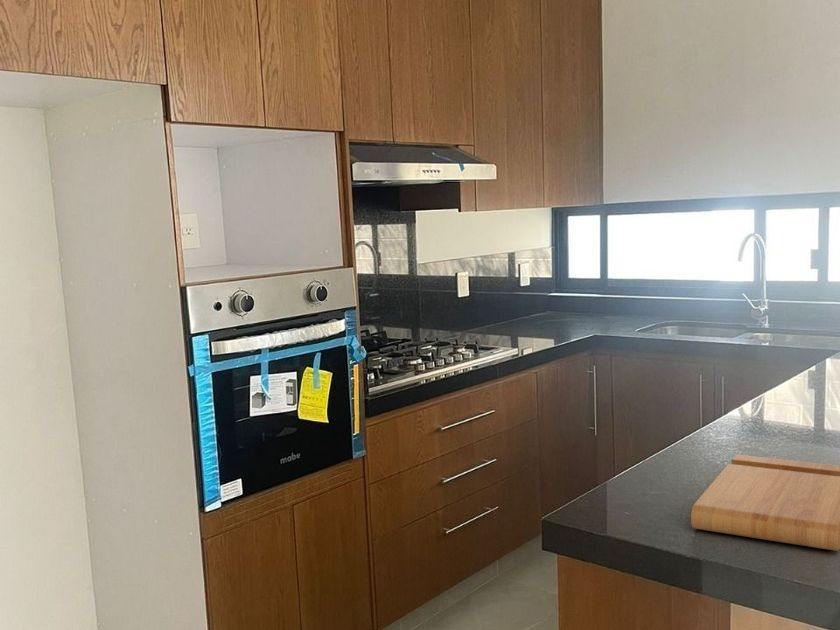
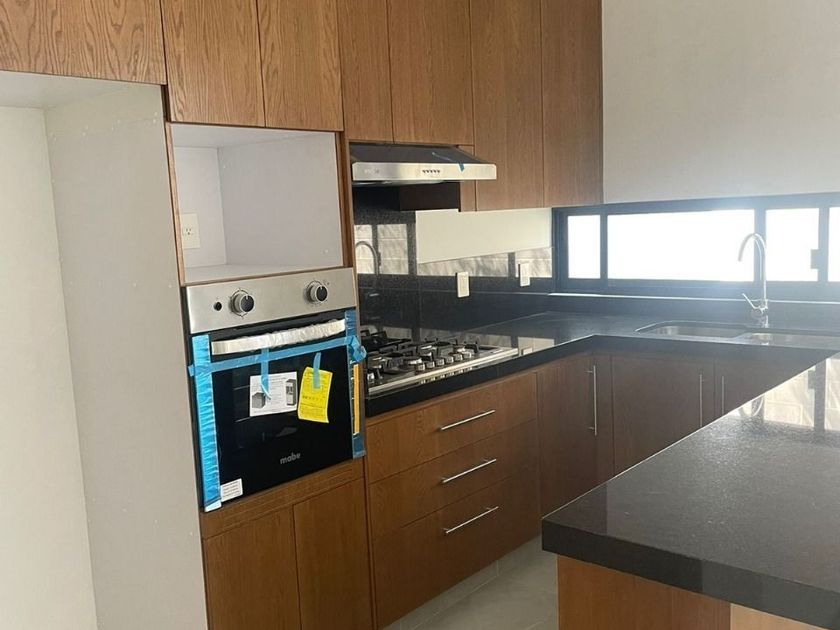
- cutting board (780, 496)
